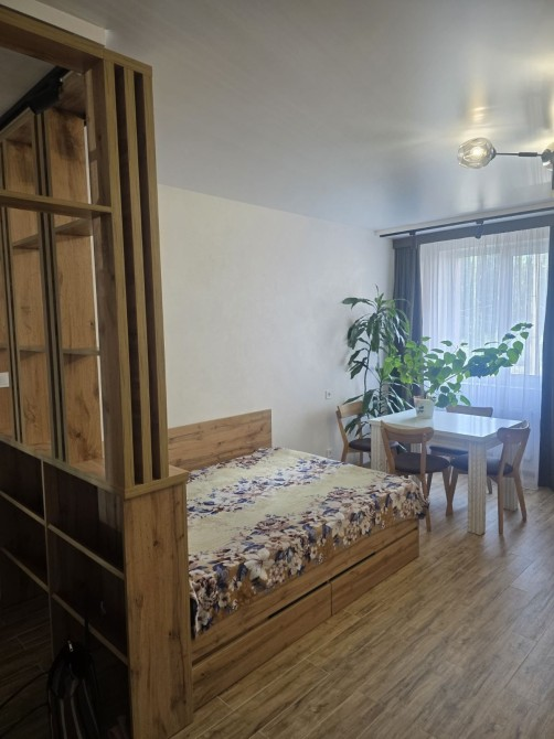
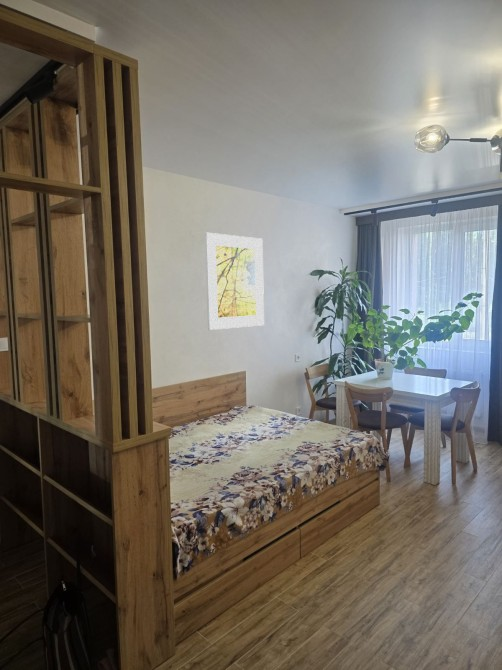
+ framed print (236, 282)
